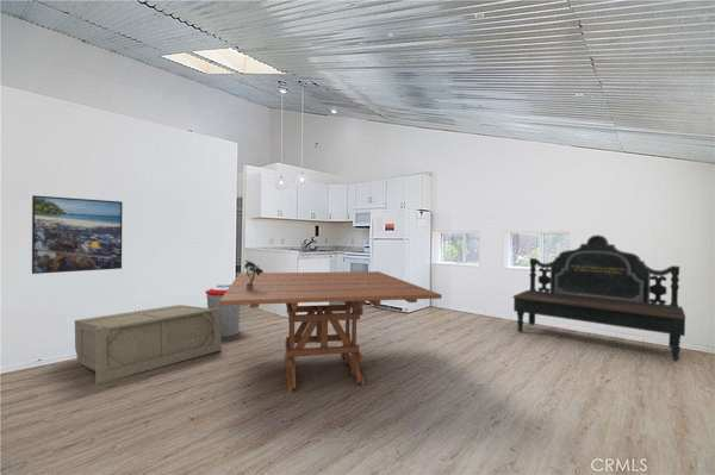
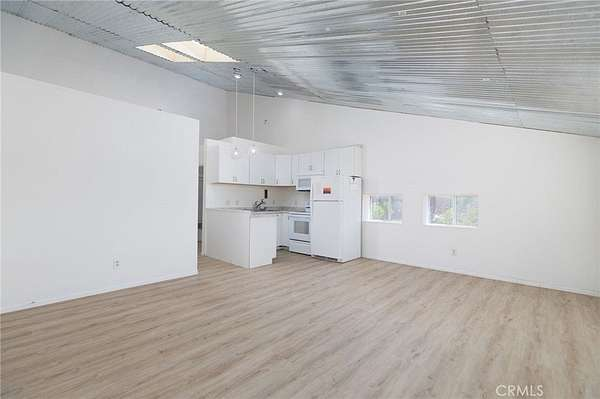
- dining table (322, 326)
- storage cabinet (148, 333)
- bench (592, 287)
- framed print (80, 235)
- trash can (224, 308)
- potted plant (253, 274)
